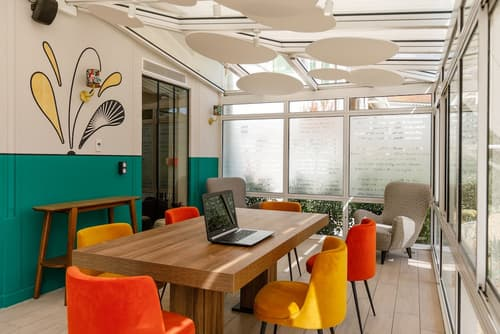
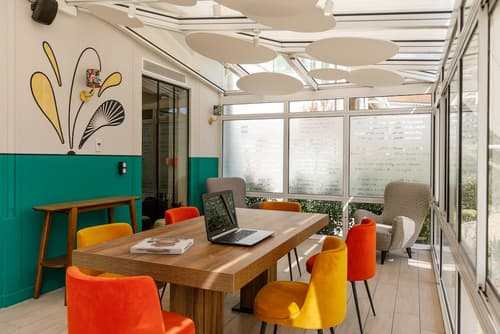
+ board game (163, 245)
